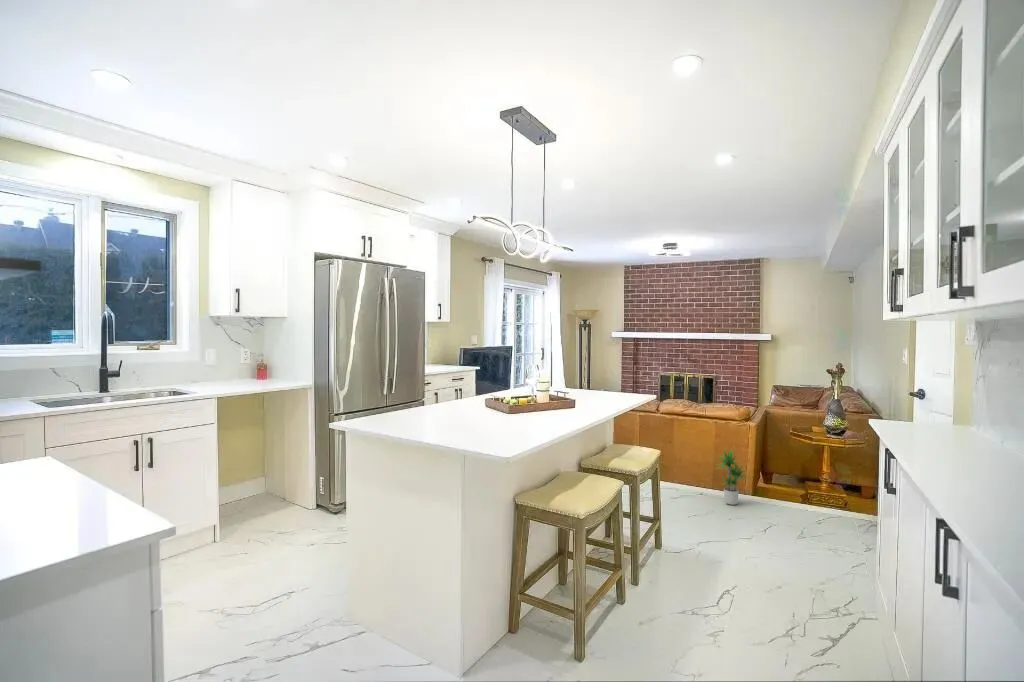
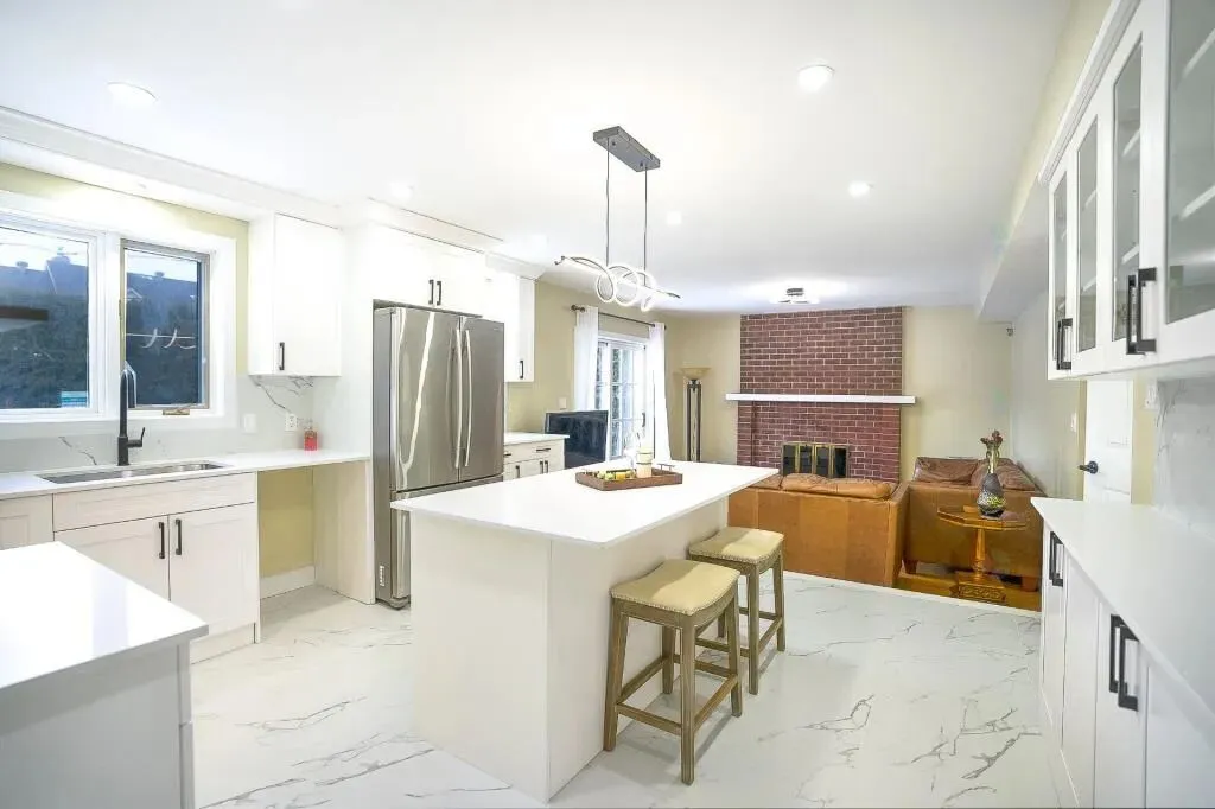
- potted plant (730, 475)
